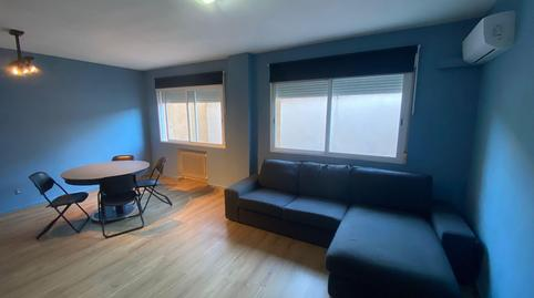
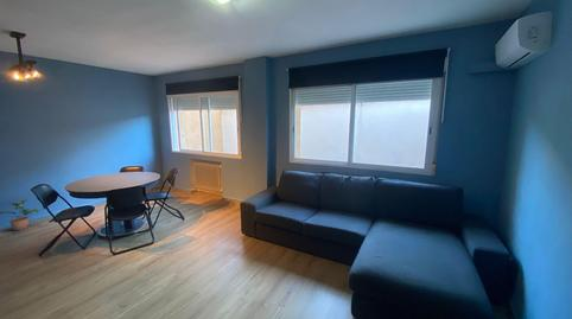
+ potted plant (19, 215)
